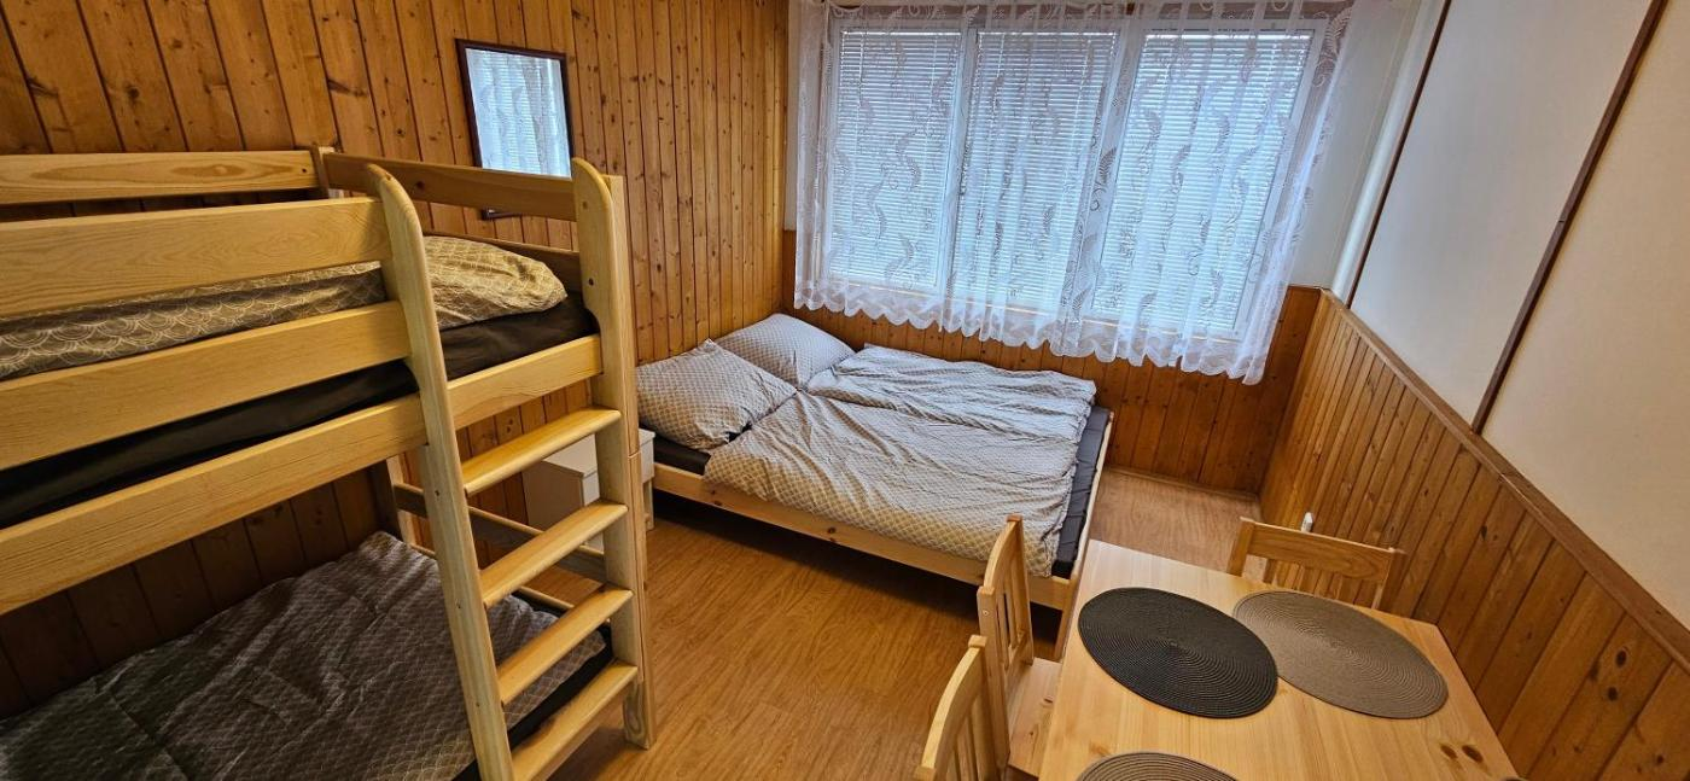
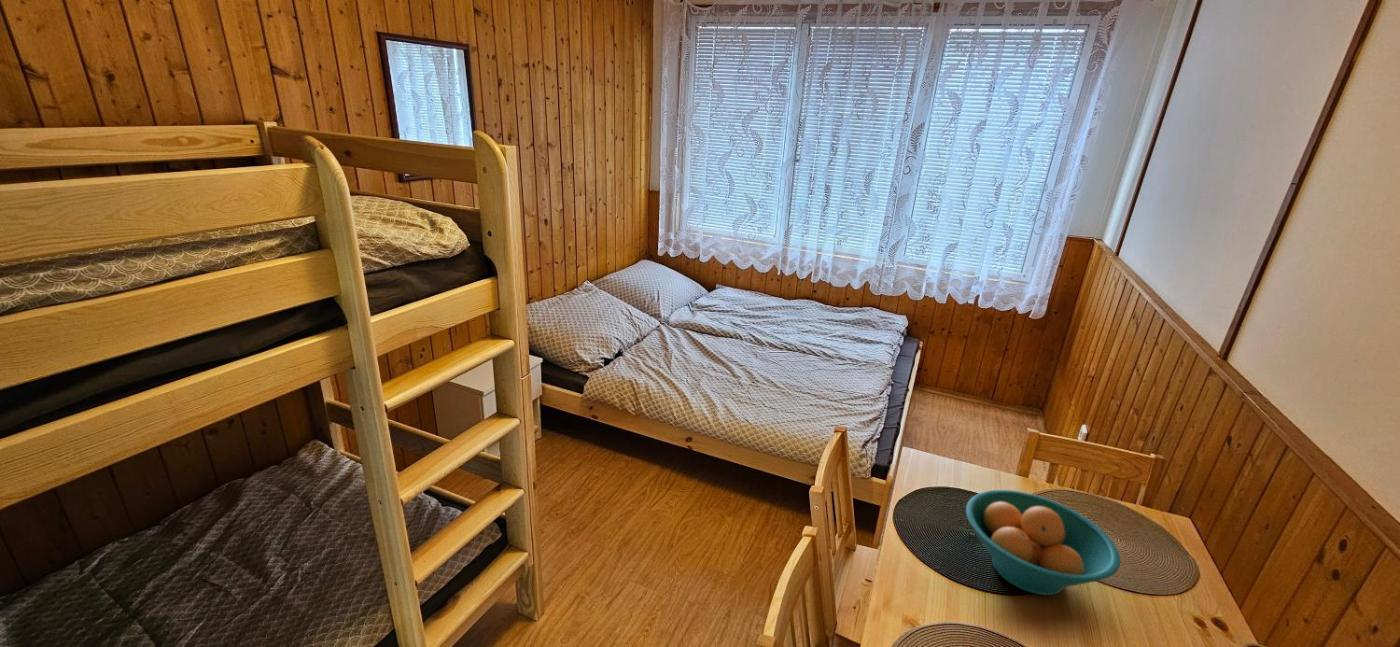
+ fruit bowl (1035, 541)
